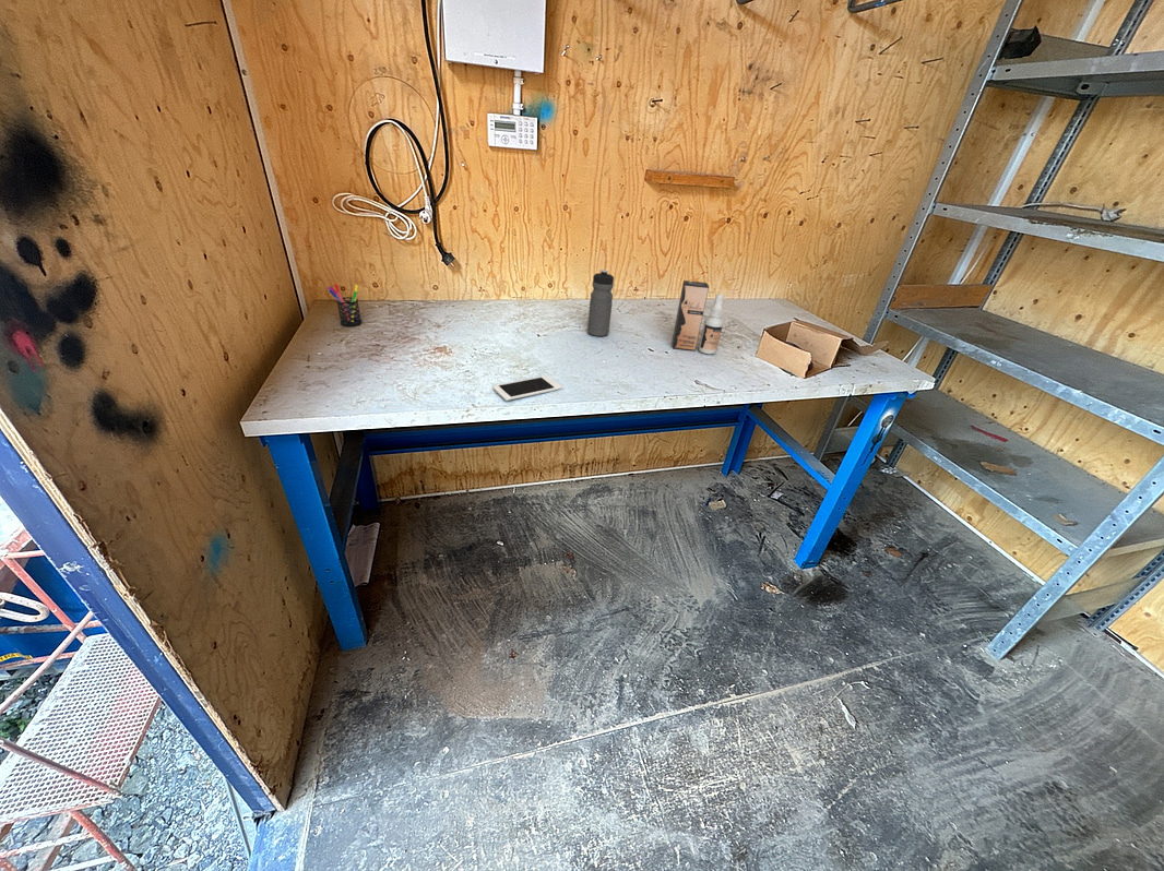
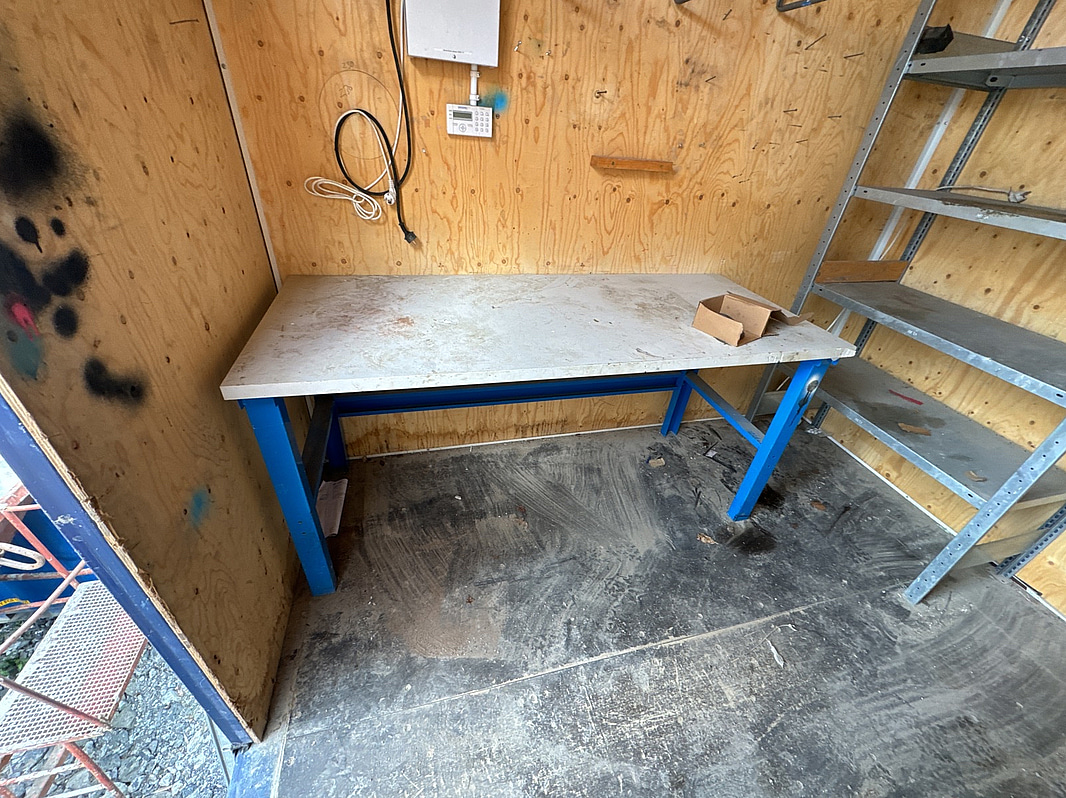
- pen holder (348, 303)
- cell phone (527, 387)
- water bottle (601, 302)
- spray bottle (699, 318)
